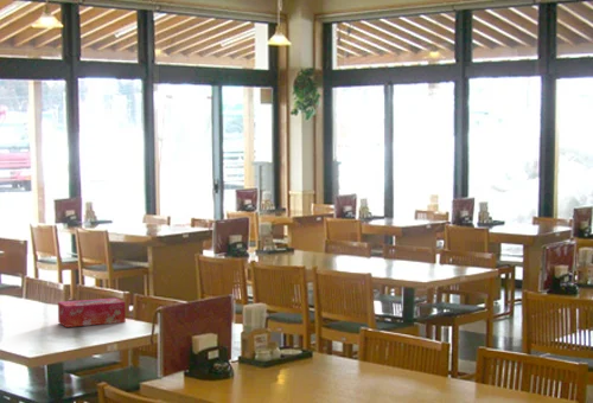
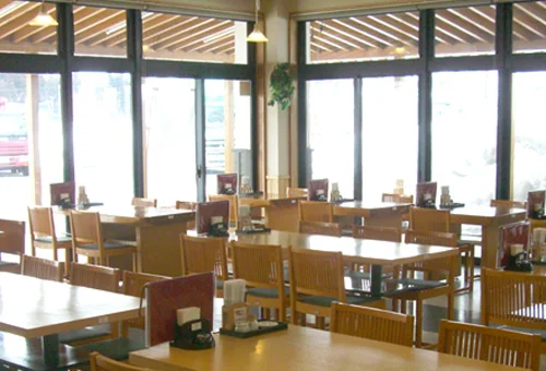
- tissue box (91, 312)
